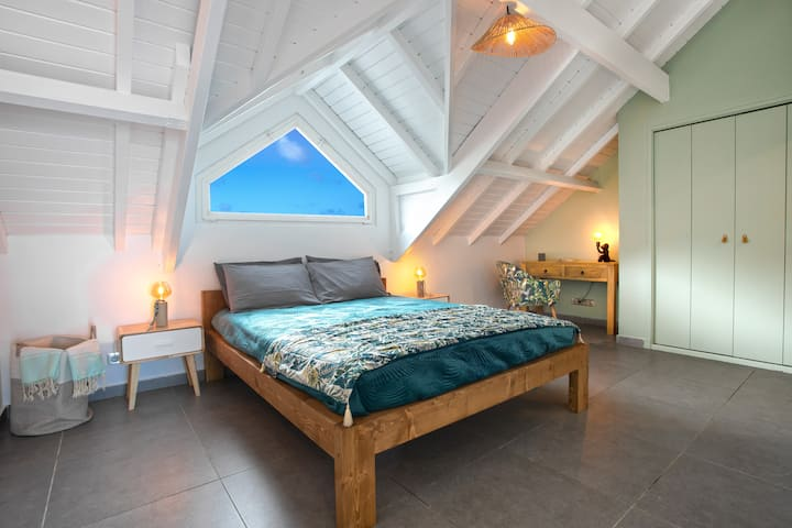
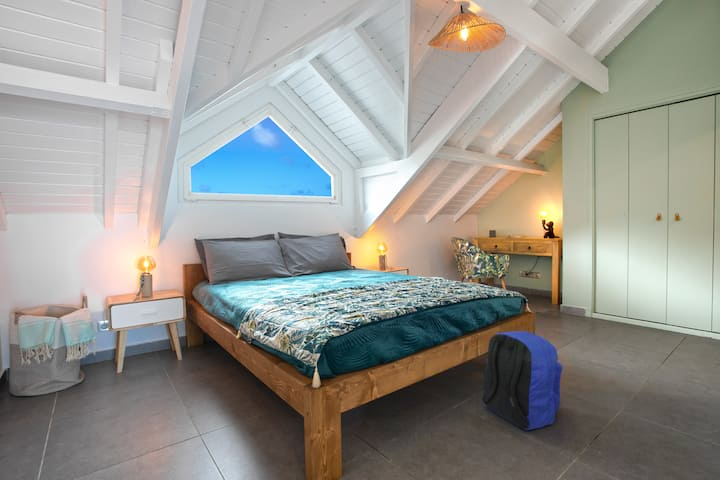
+ backpack (522, 371)
